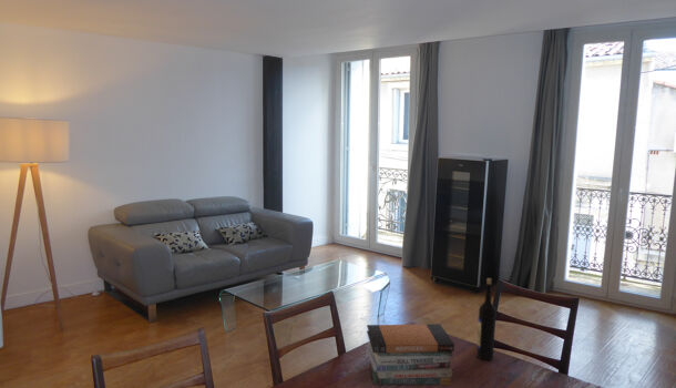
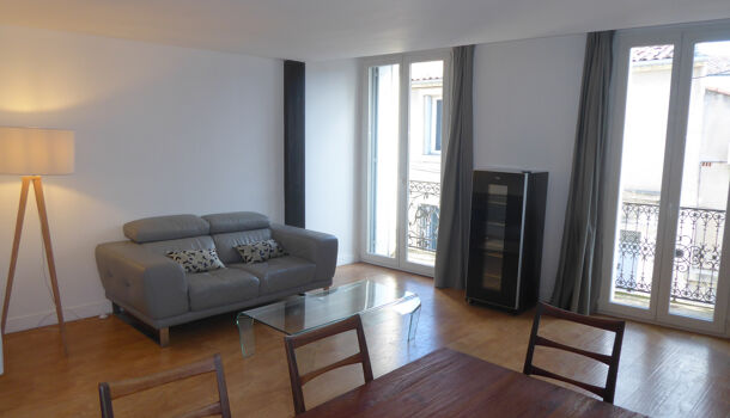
- book stack (408, 354)
- wine bottle (486, 317)
